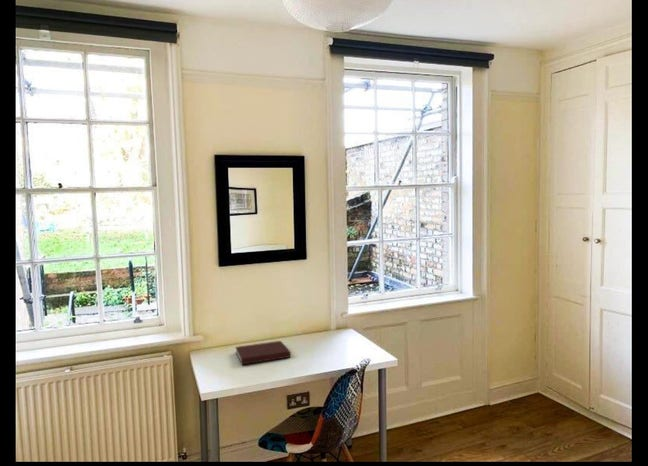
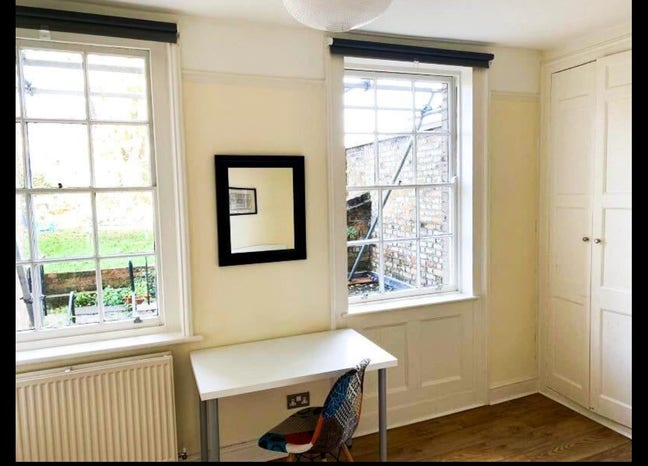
- notebook (262, 352)
